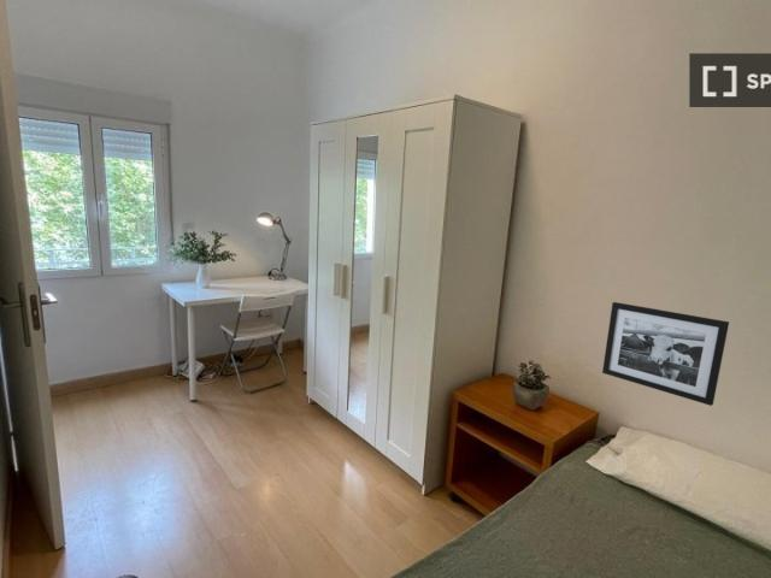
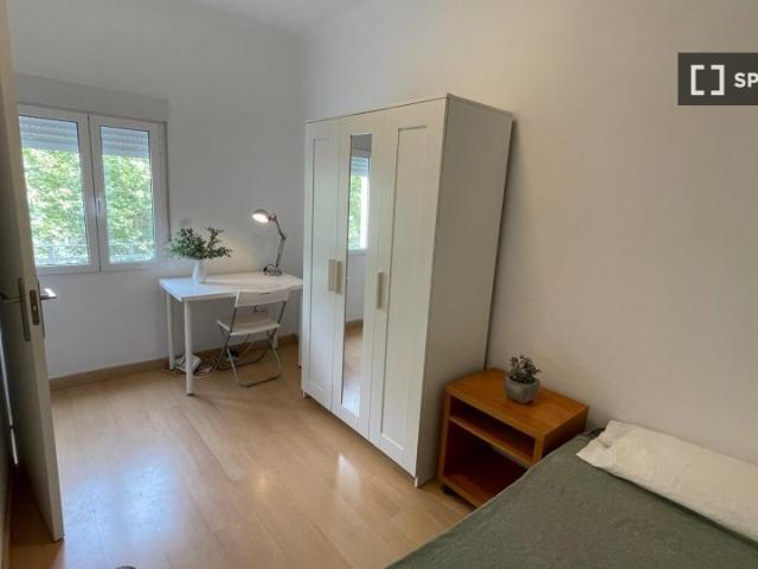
- picture frame (659, 349)
